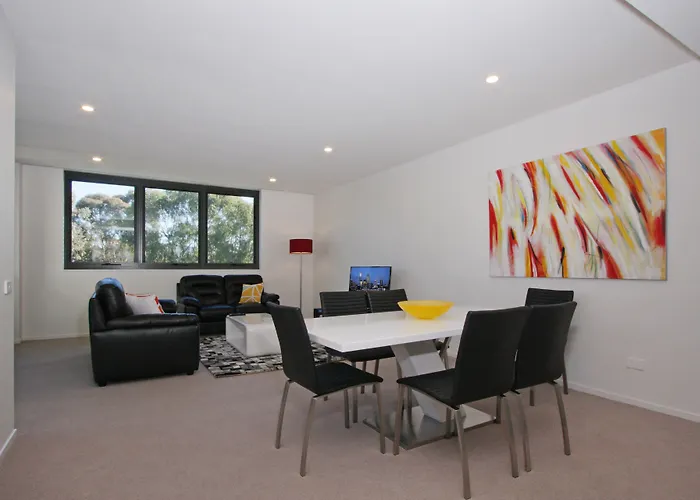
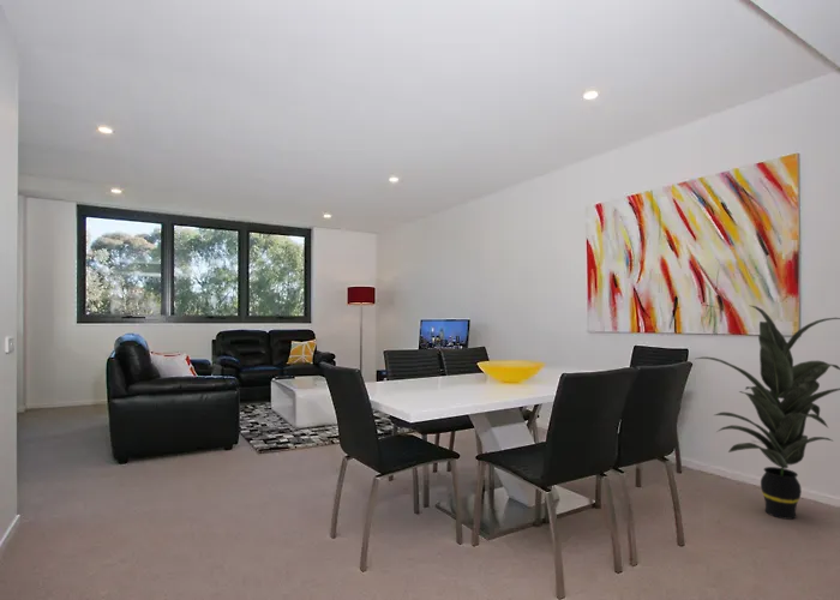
+ indoor plant (774, 407)
